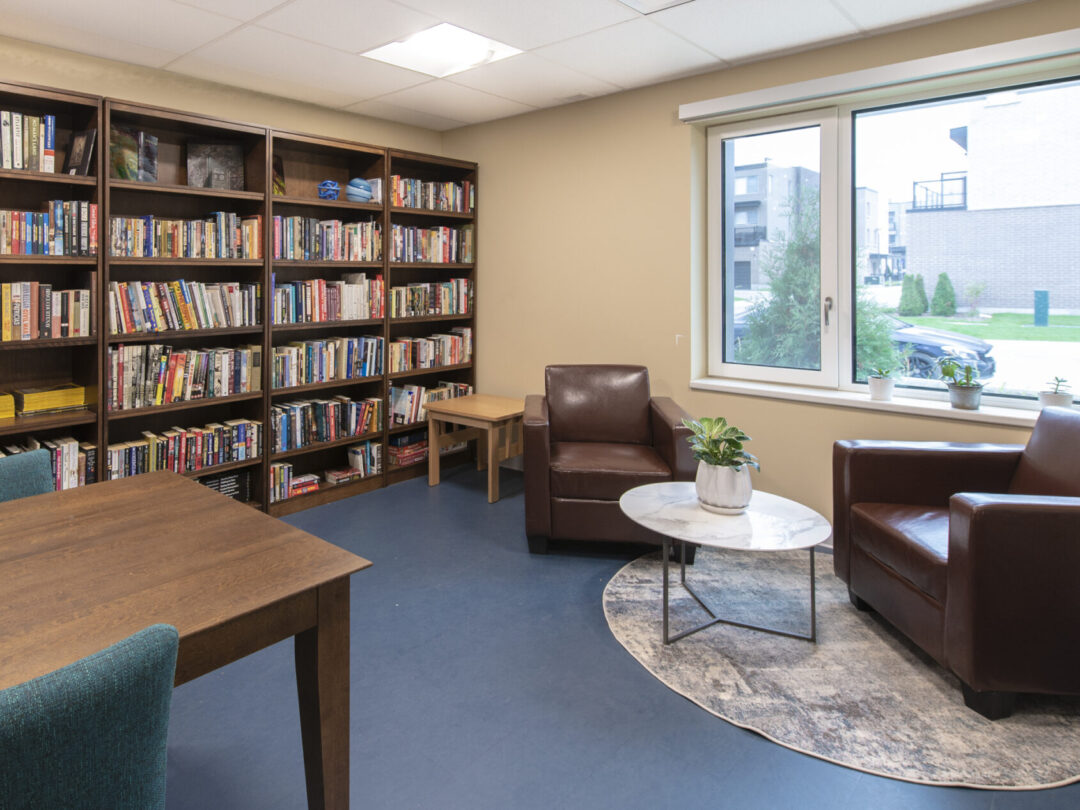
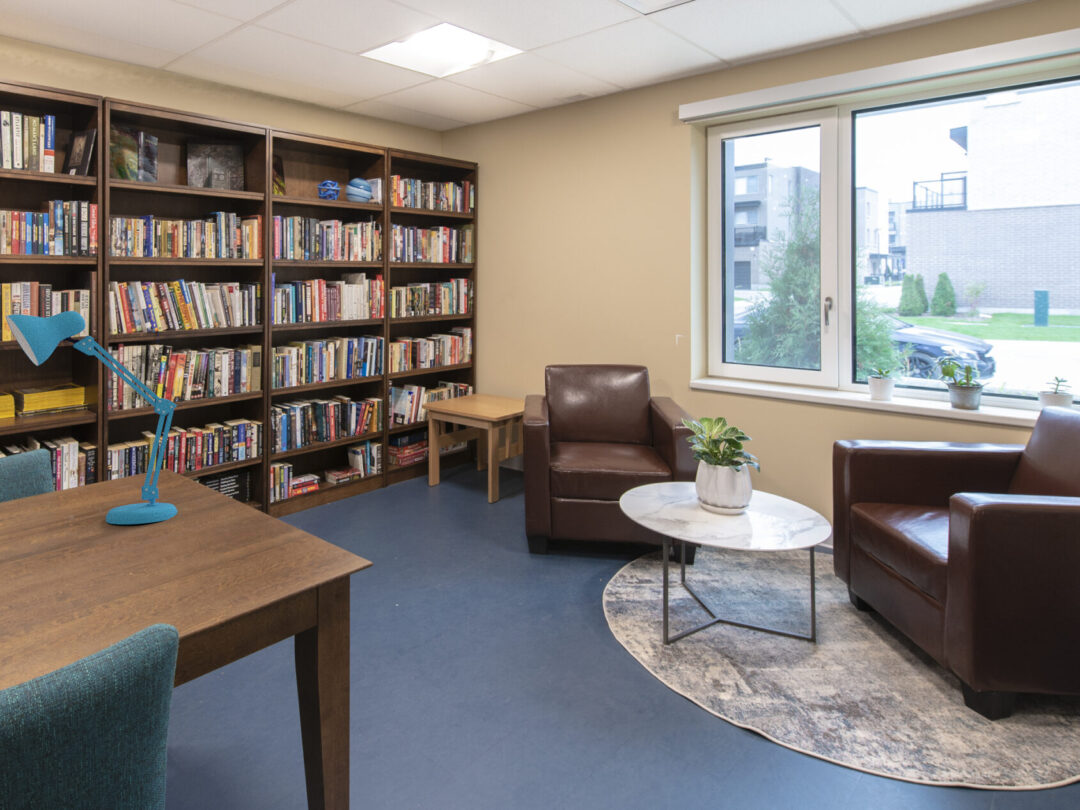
+ desk lamp (128, 384)
